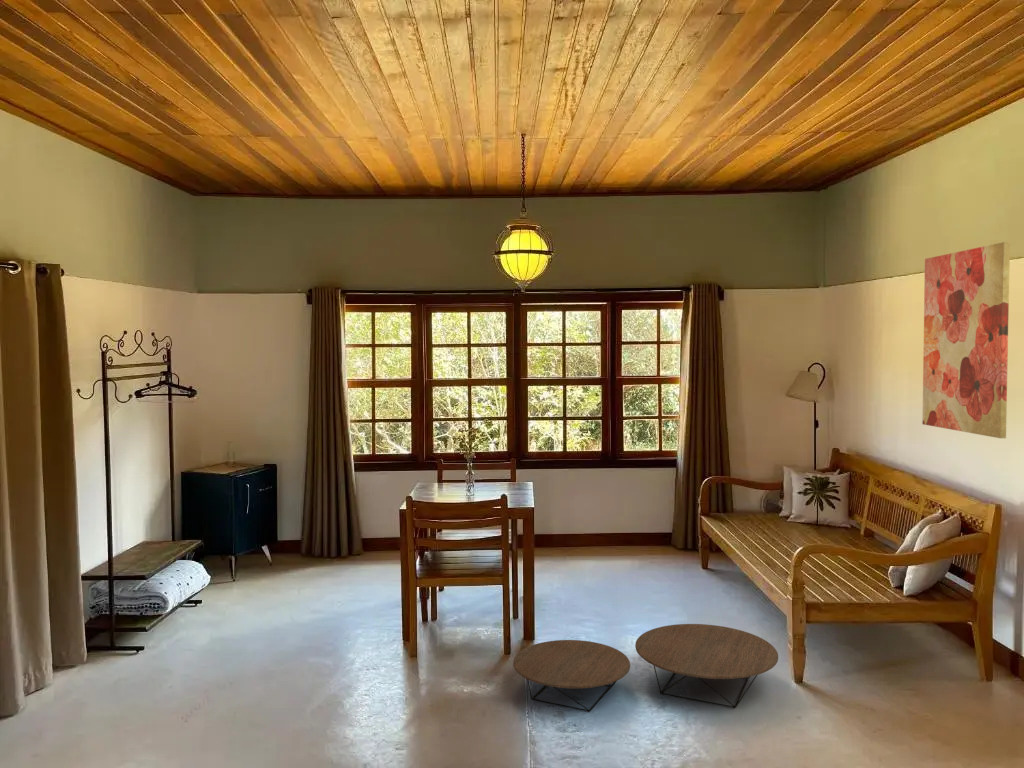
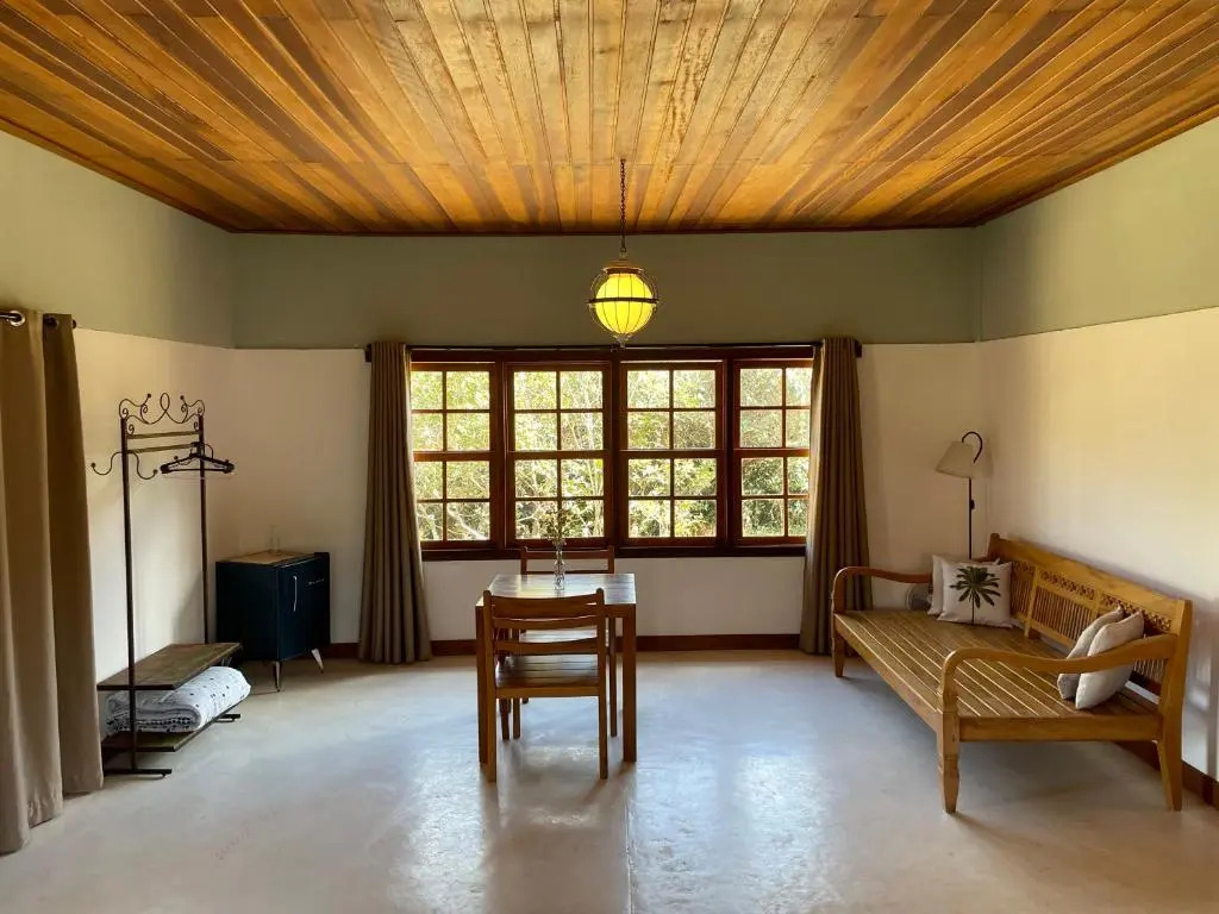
- coffee table (650, 663)
- wall art (962, 341)
